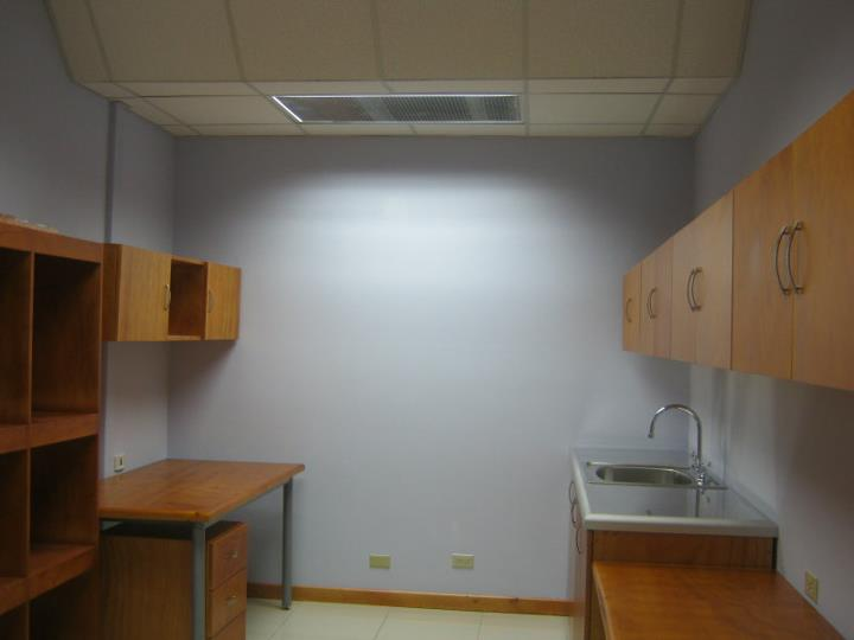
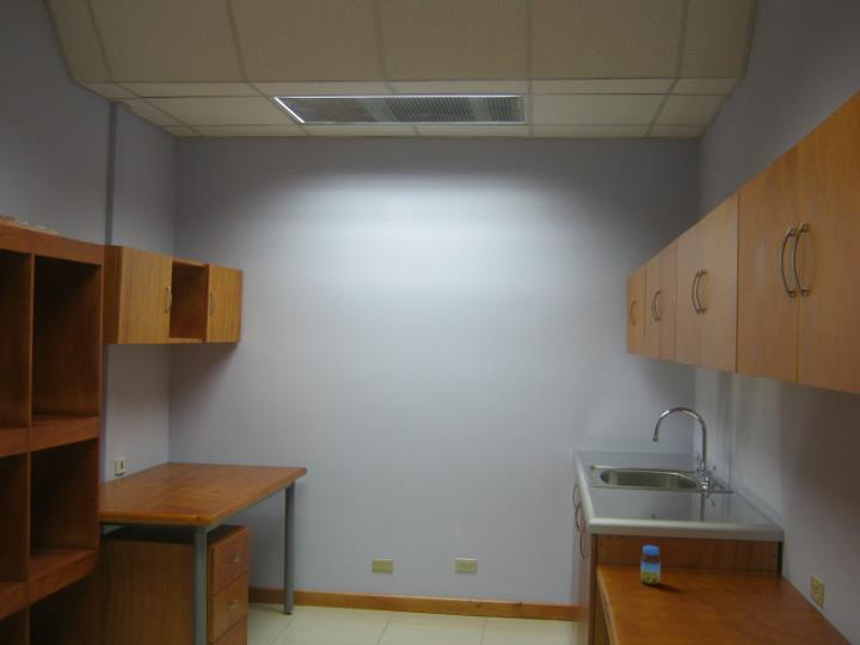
+ jar (650, 564)
